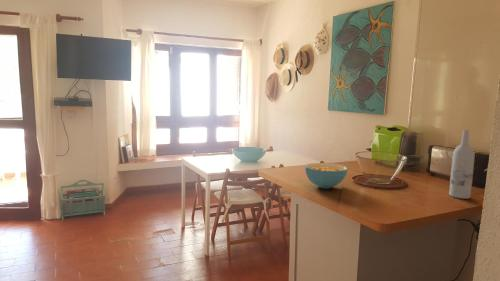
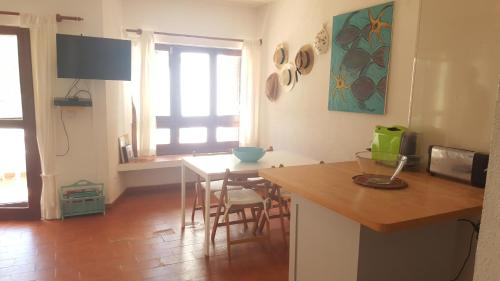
- wine bottle (462, 163)
- cereal bowl (325, 176)
